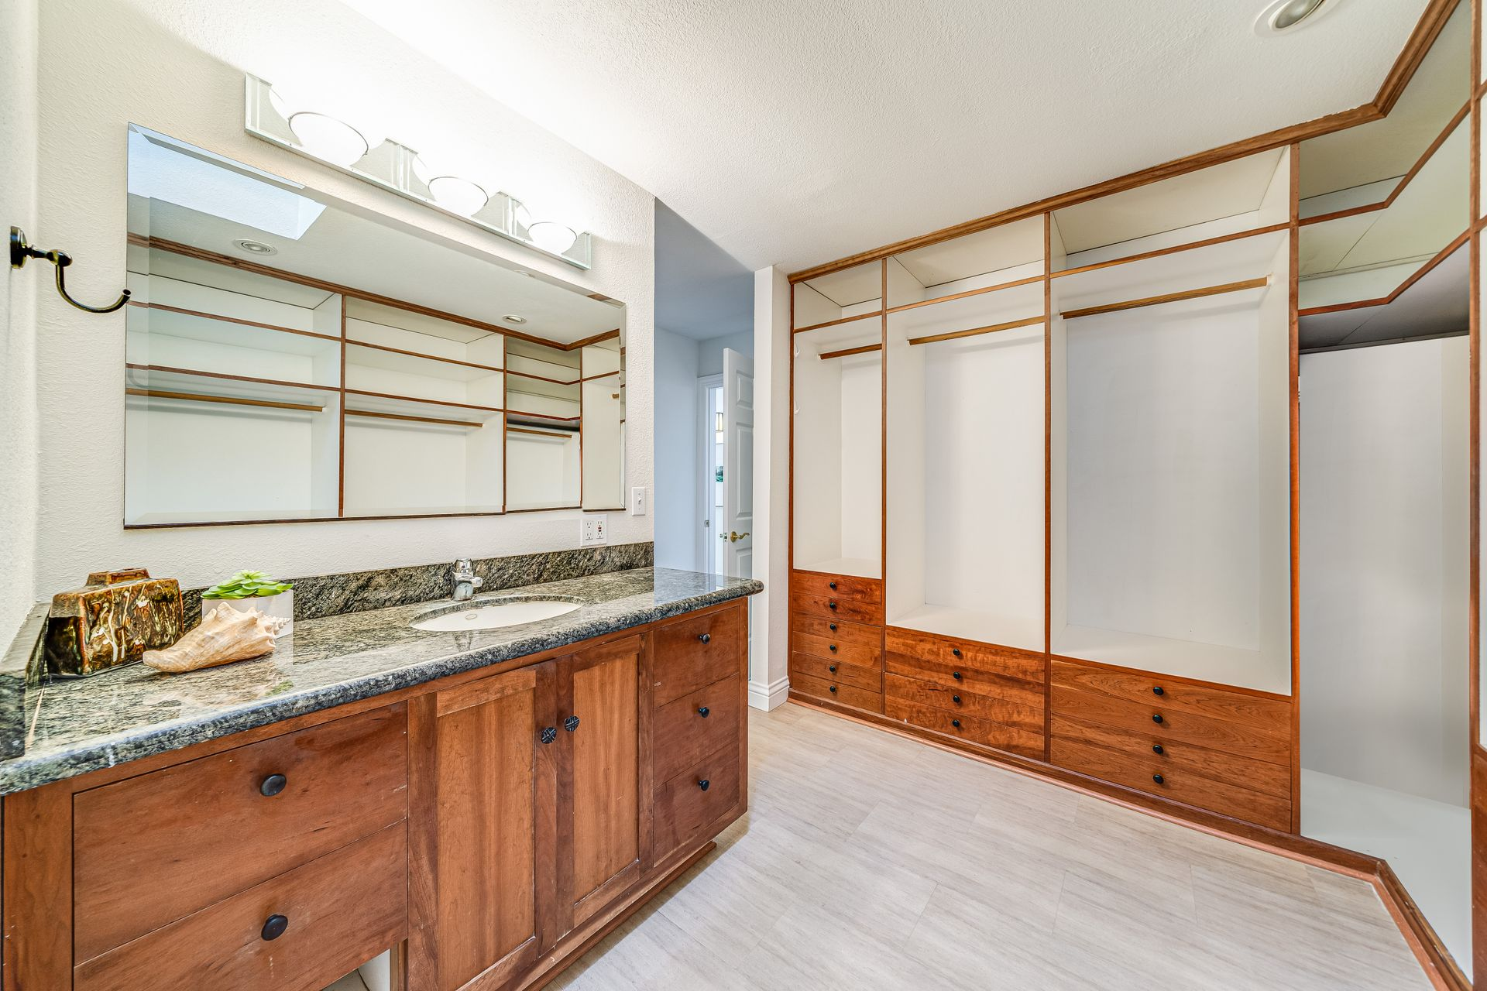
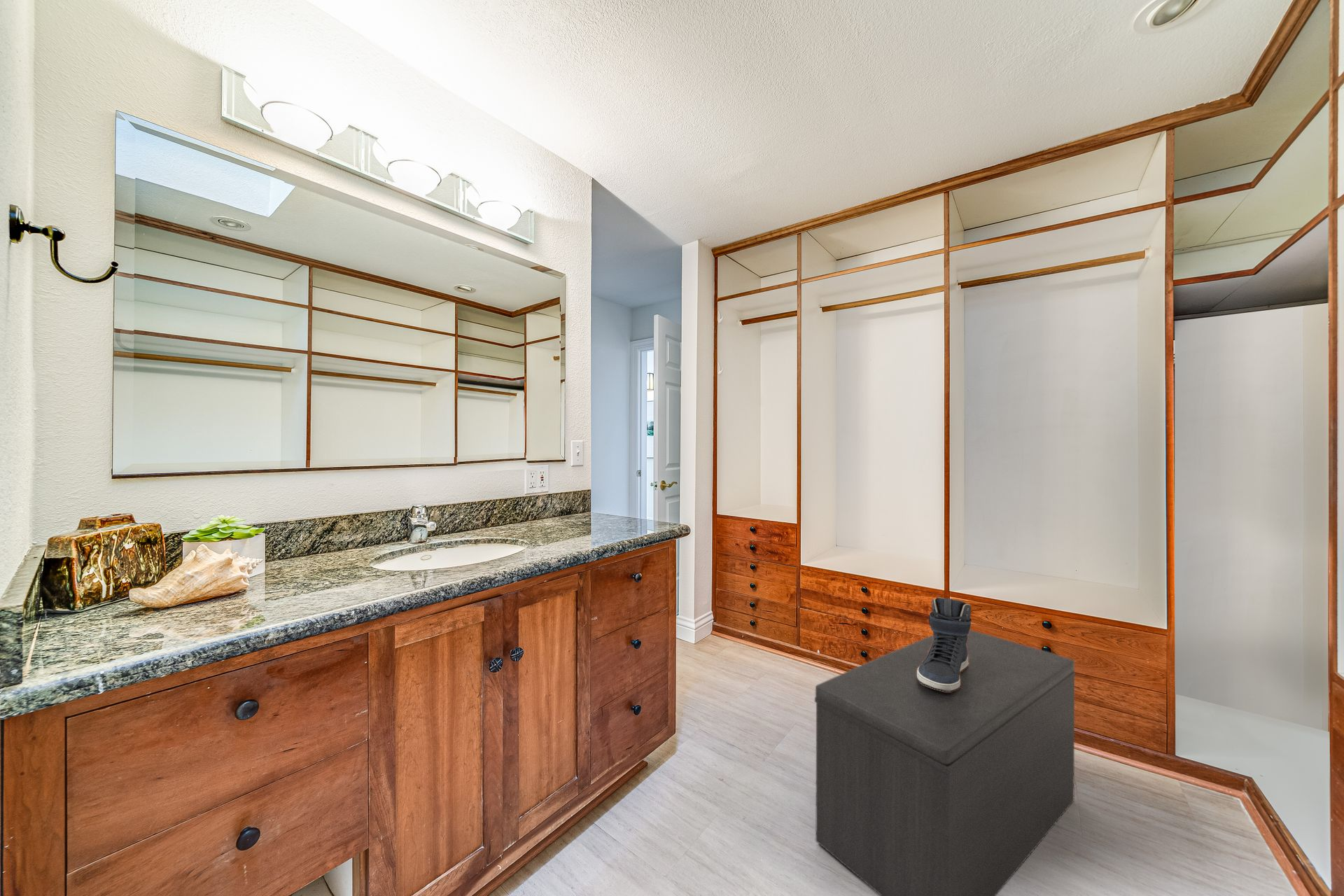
+ bench (951, 746)
+ sneaker (946, 638)
